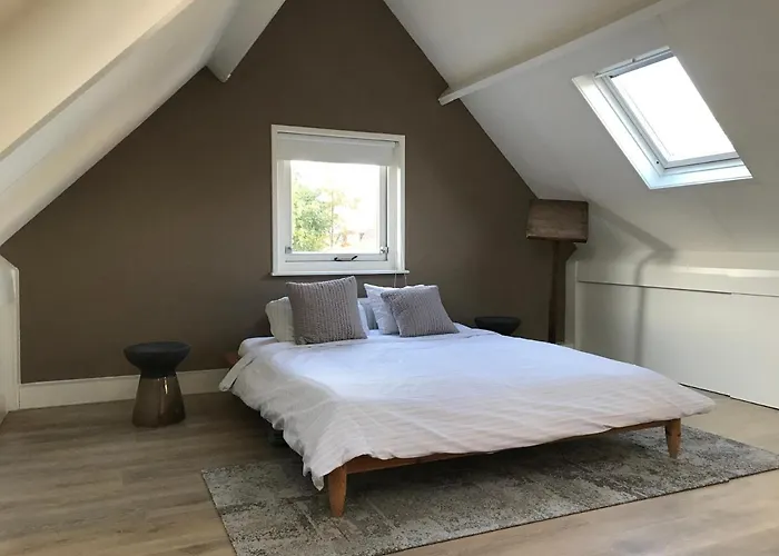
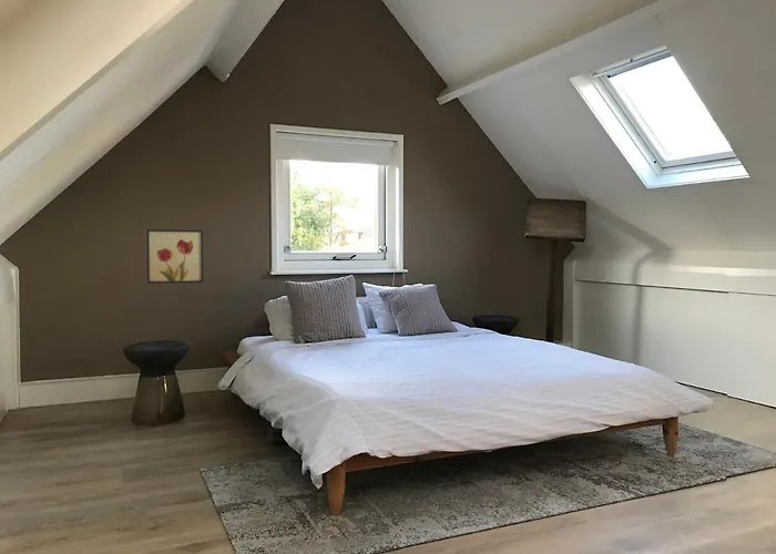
+ wall art (175, 256)
